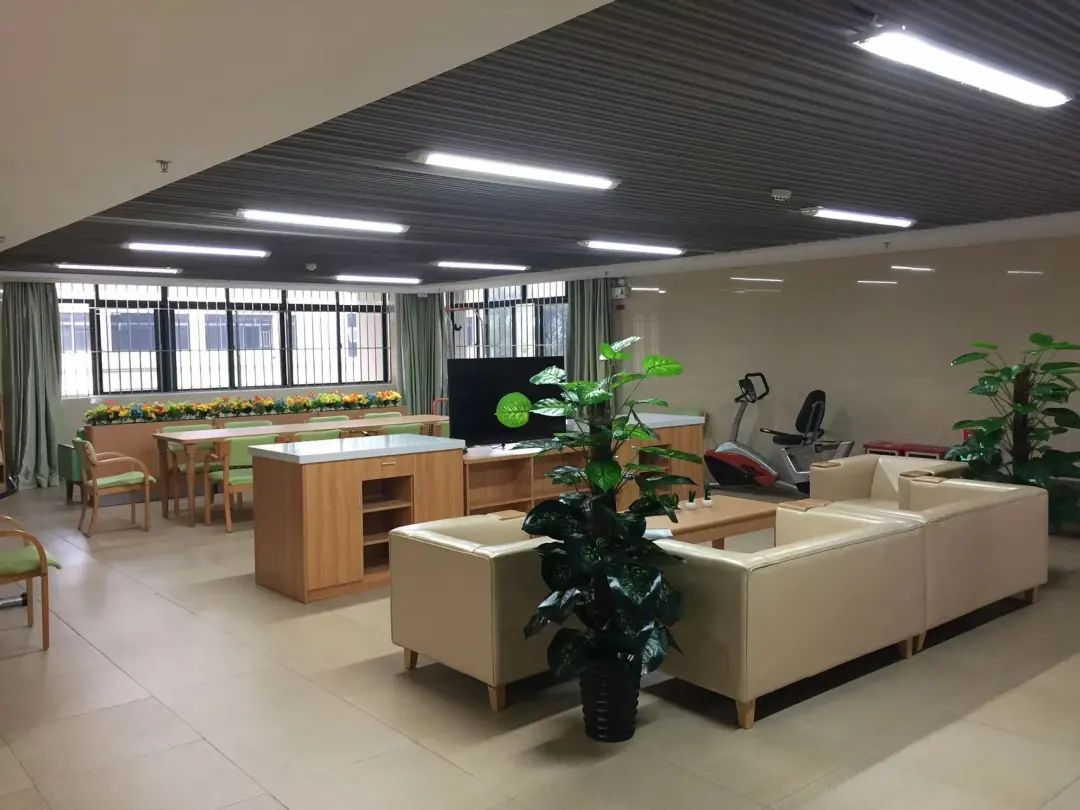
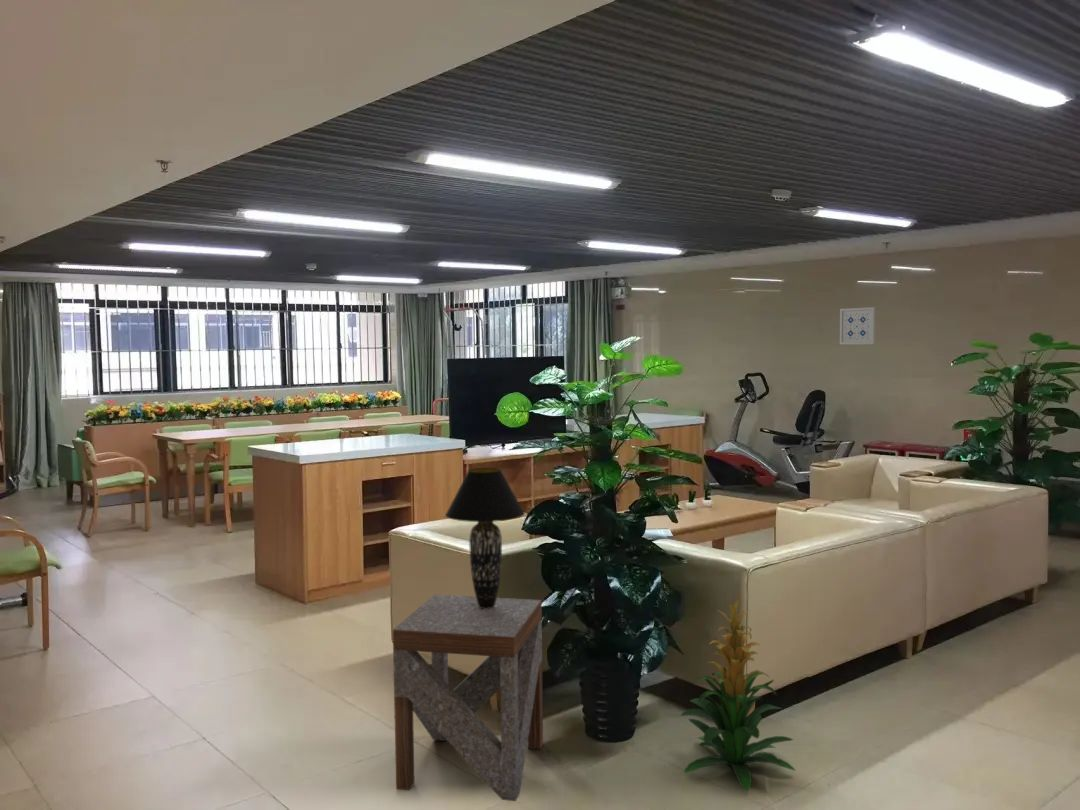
+ wall art (857, 326)
+ table lamp (485, 538)
+ side table (472, 689)
+ indoor plant (734, 683)
